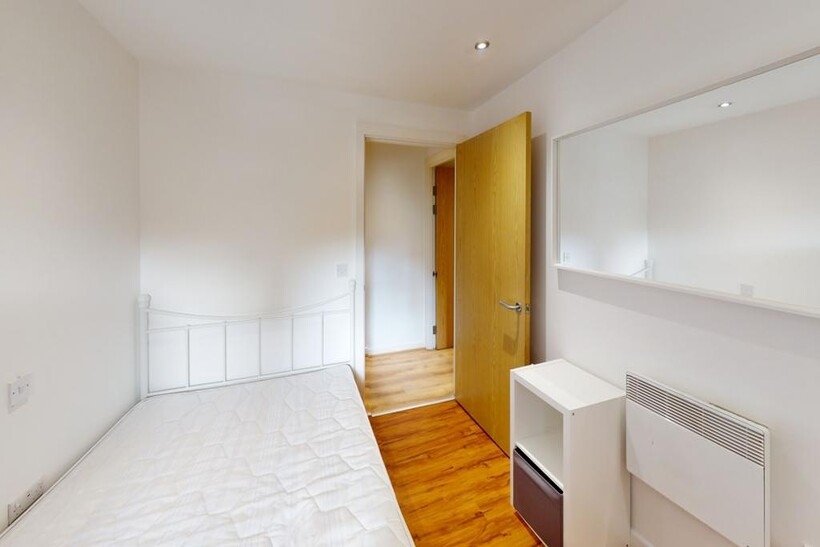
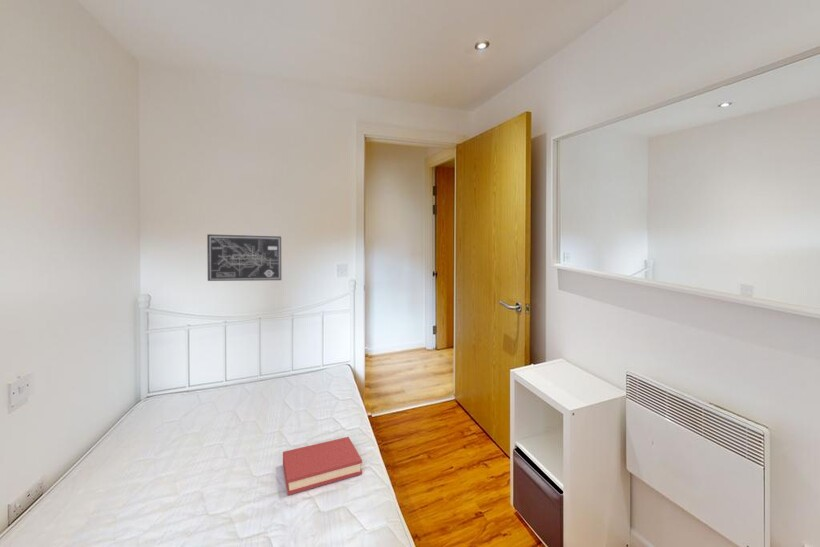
+ hardback book (321, 462)
+ wall art (245, 258)
